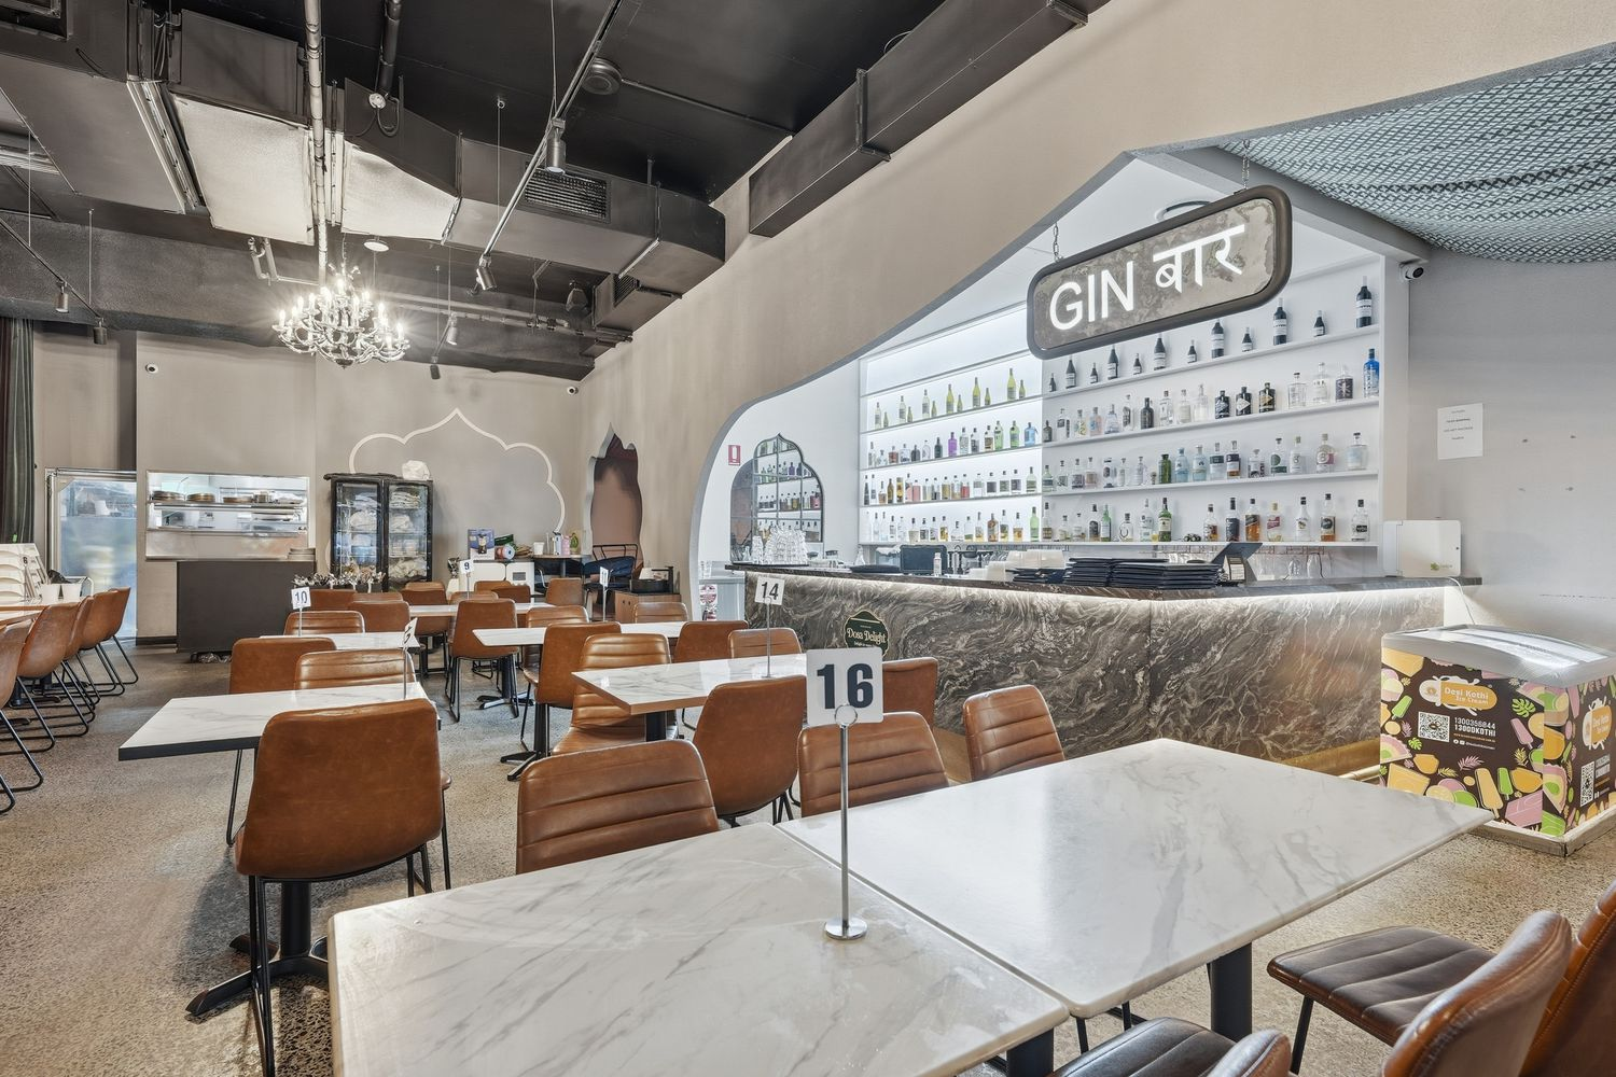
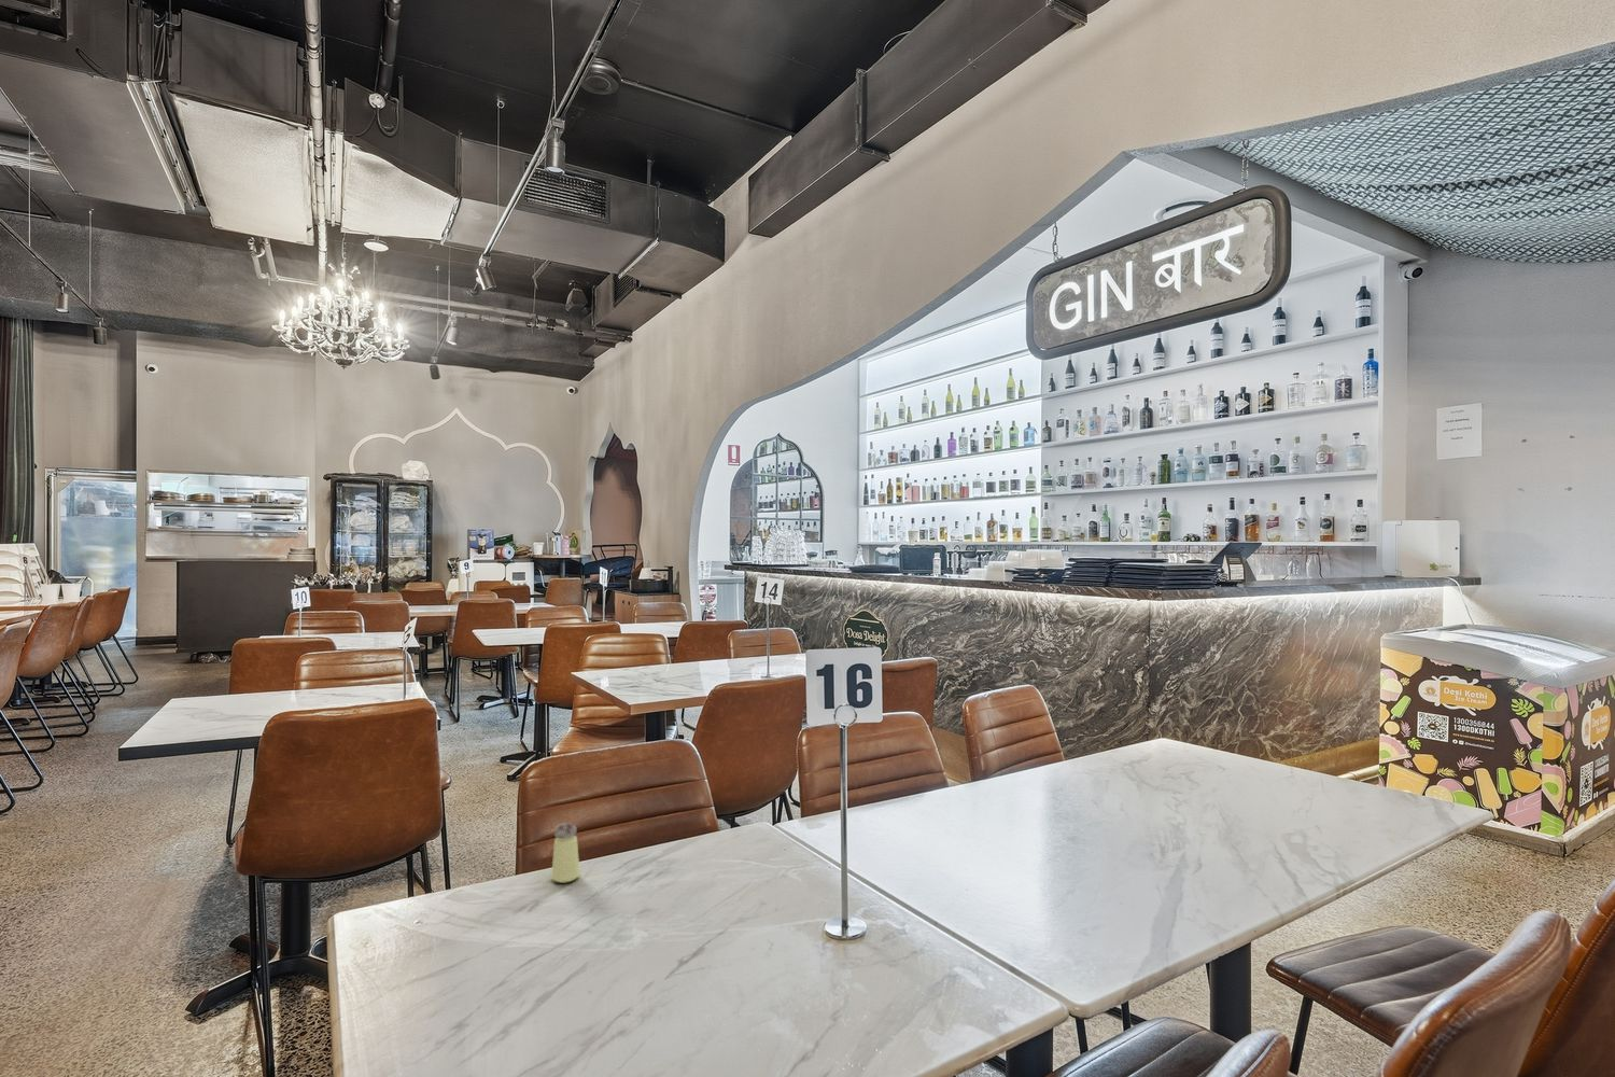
+ saltshaker (565, 851)
